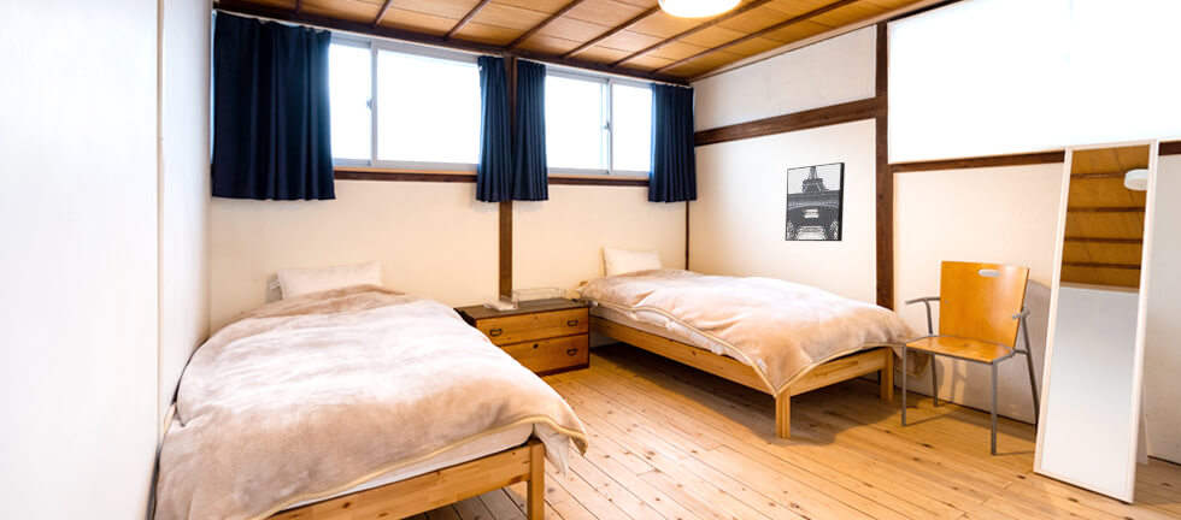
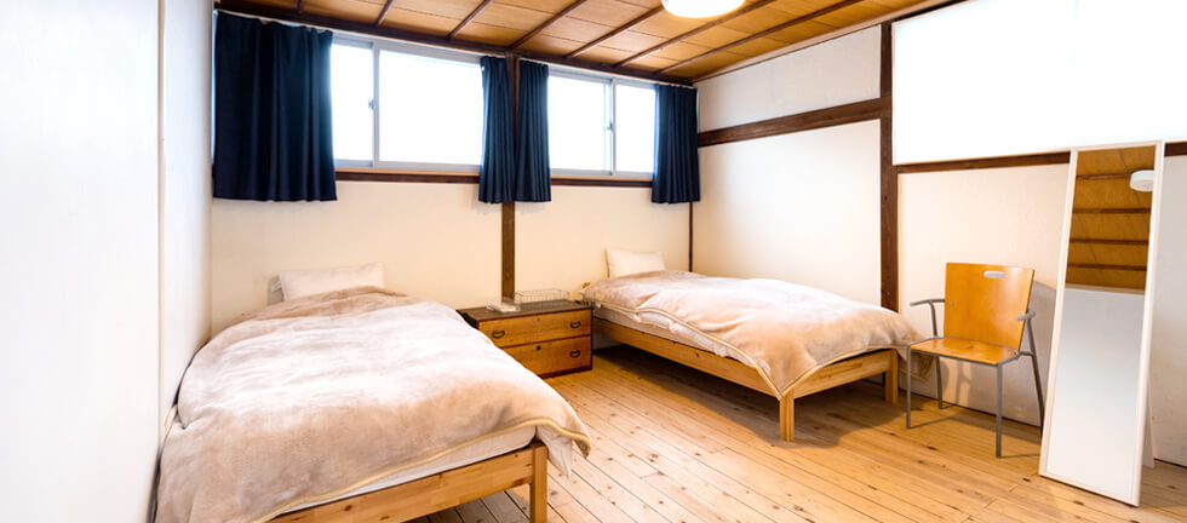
- wall art (813, 203)
